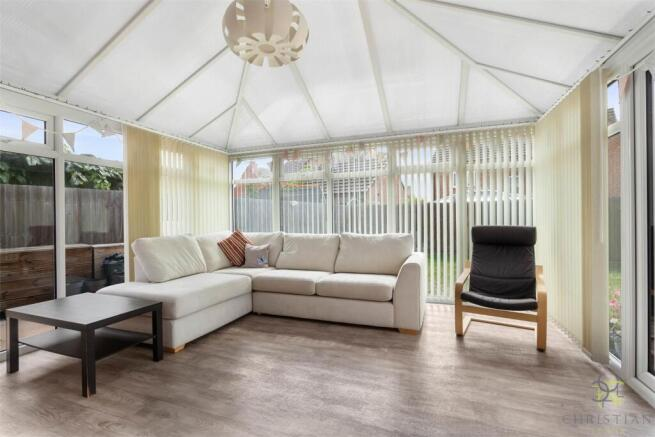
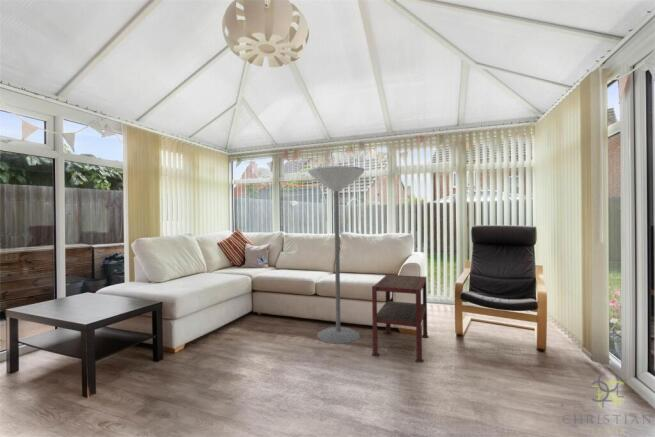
+ side table (401, 313)
+ floor lamp (337, 252)
